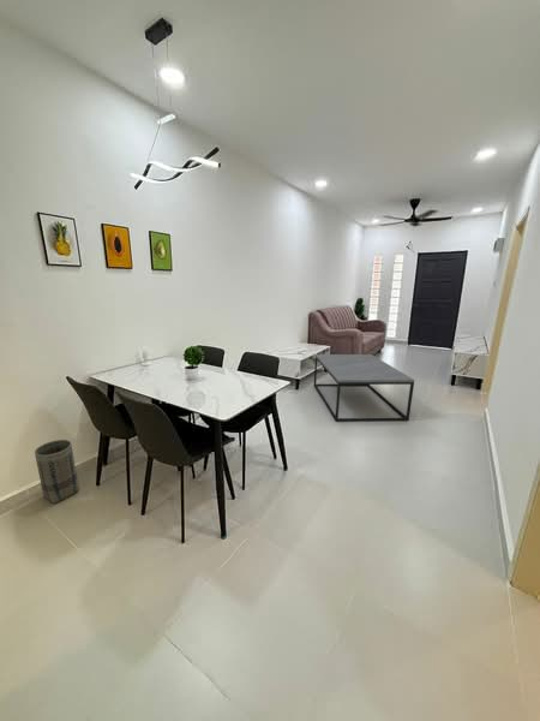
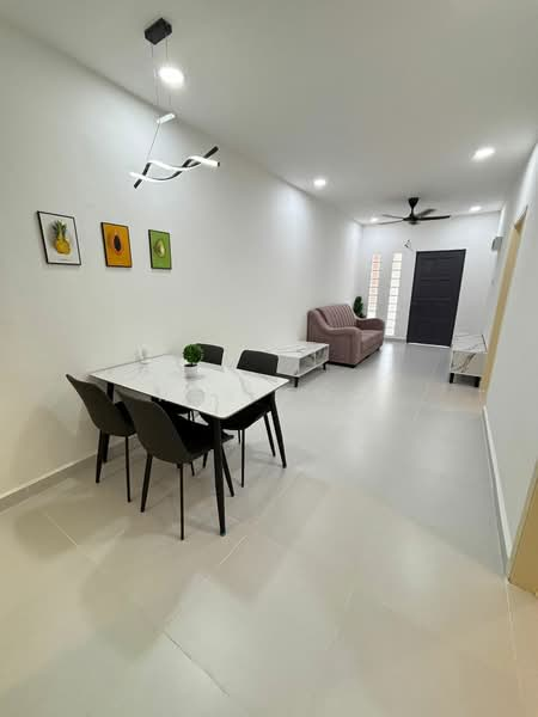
- basket (58, 470)
- coffee table (355, 382)
